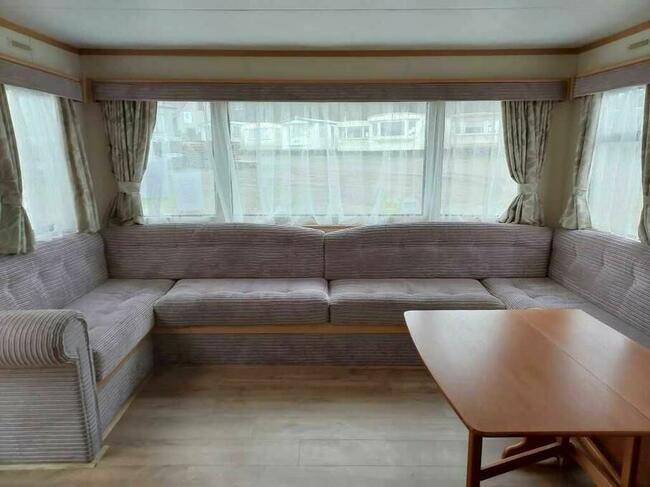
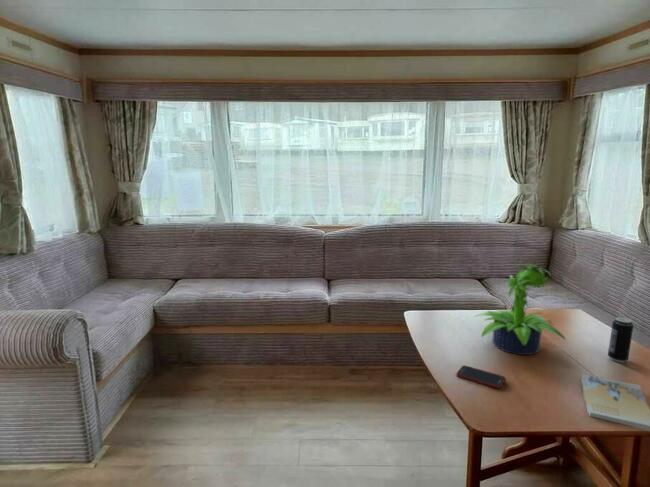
+ cell phone (480, 376)
+ book (614, 400)
+ beverage can (620, 339)
+ potted plant (520, 306)
